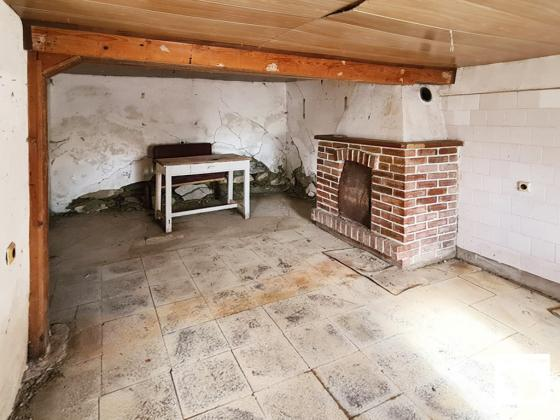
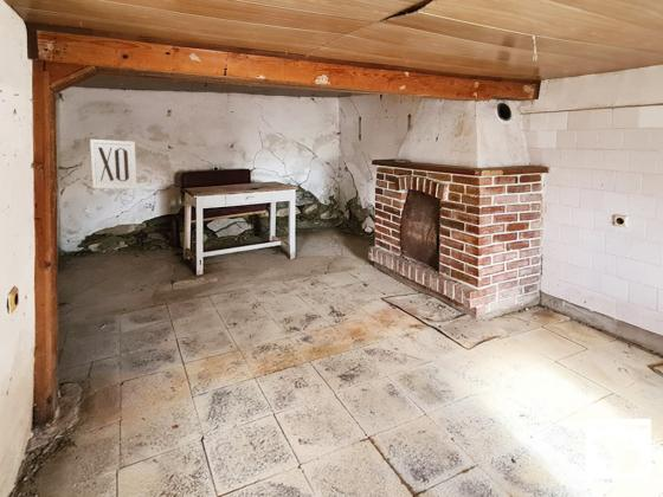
+ wall art (114, 164)
